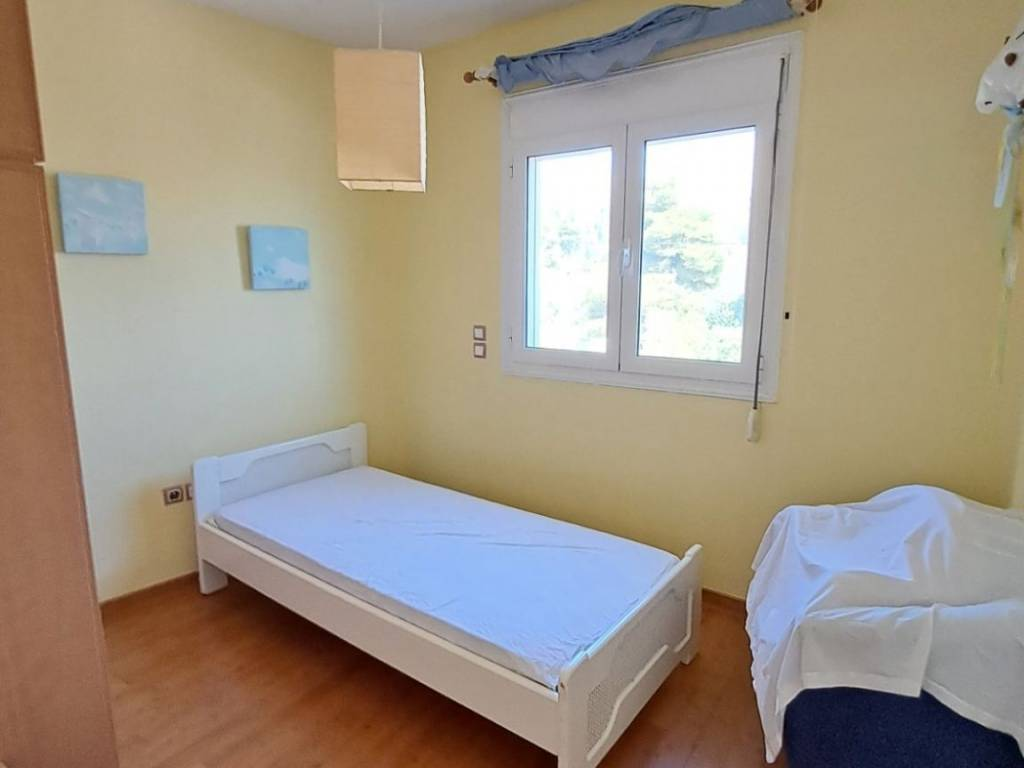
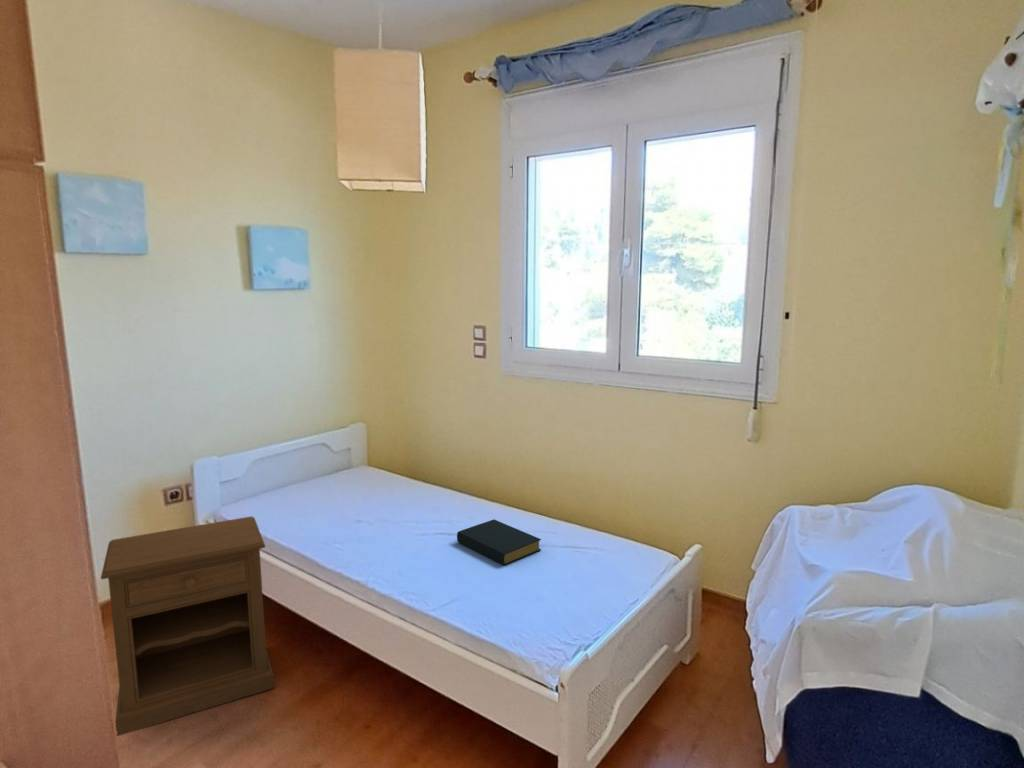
+ hardback book (498, 540)
+ nightstand (192, 615)
